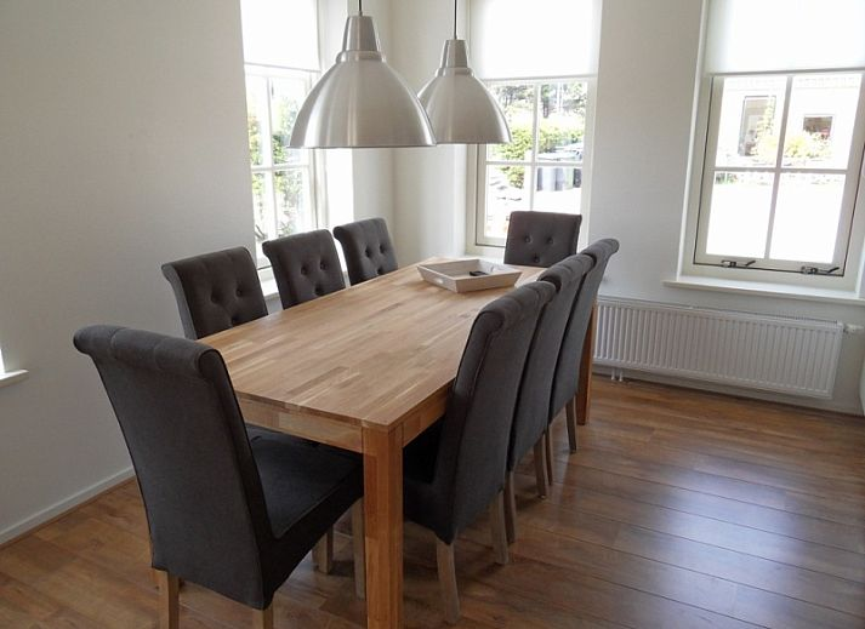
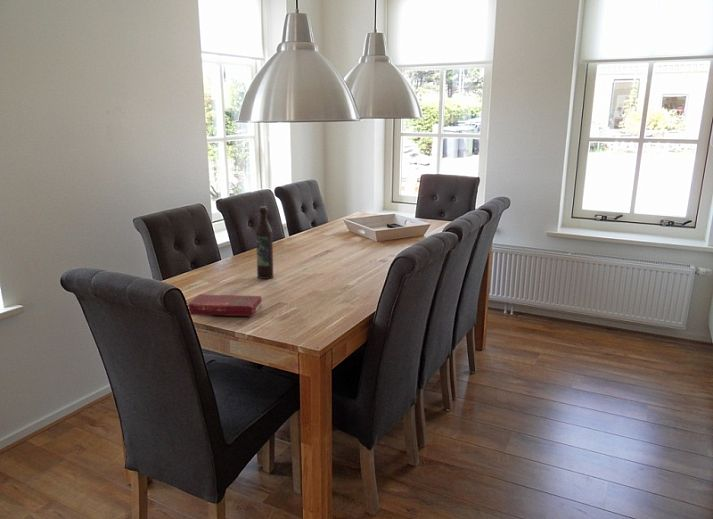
+ book (224, 304)
+ wine bottle (264, 242)
